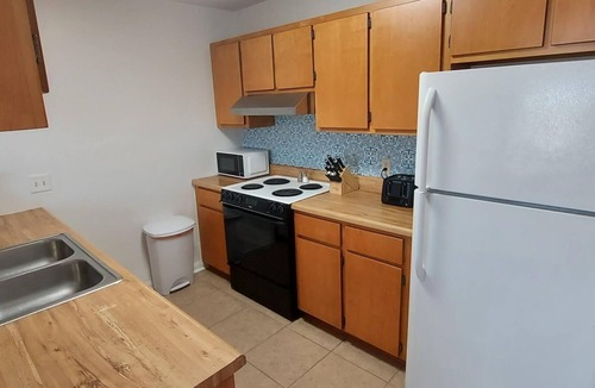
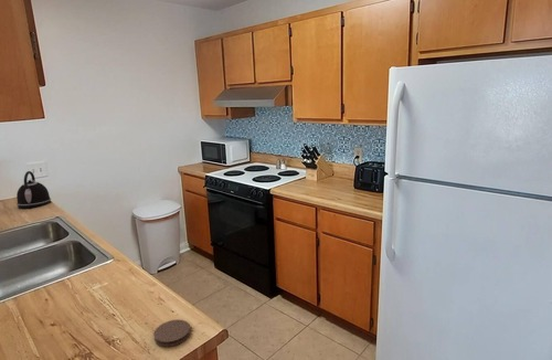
+ kettle (31, 188)
+ coaster (172, 331)
